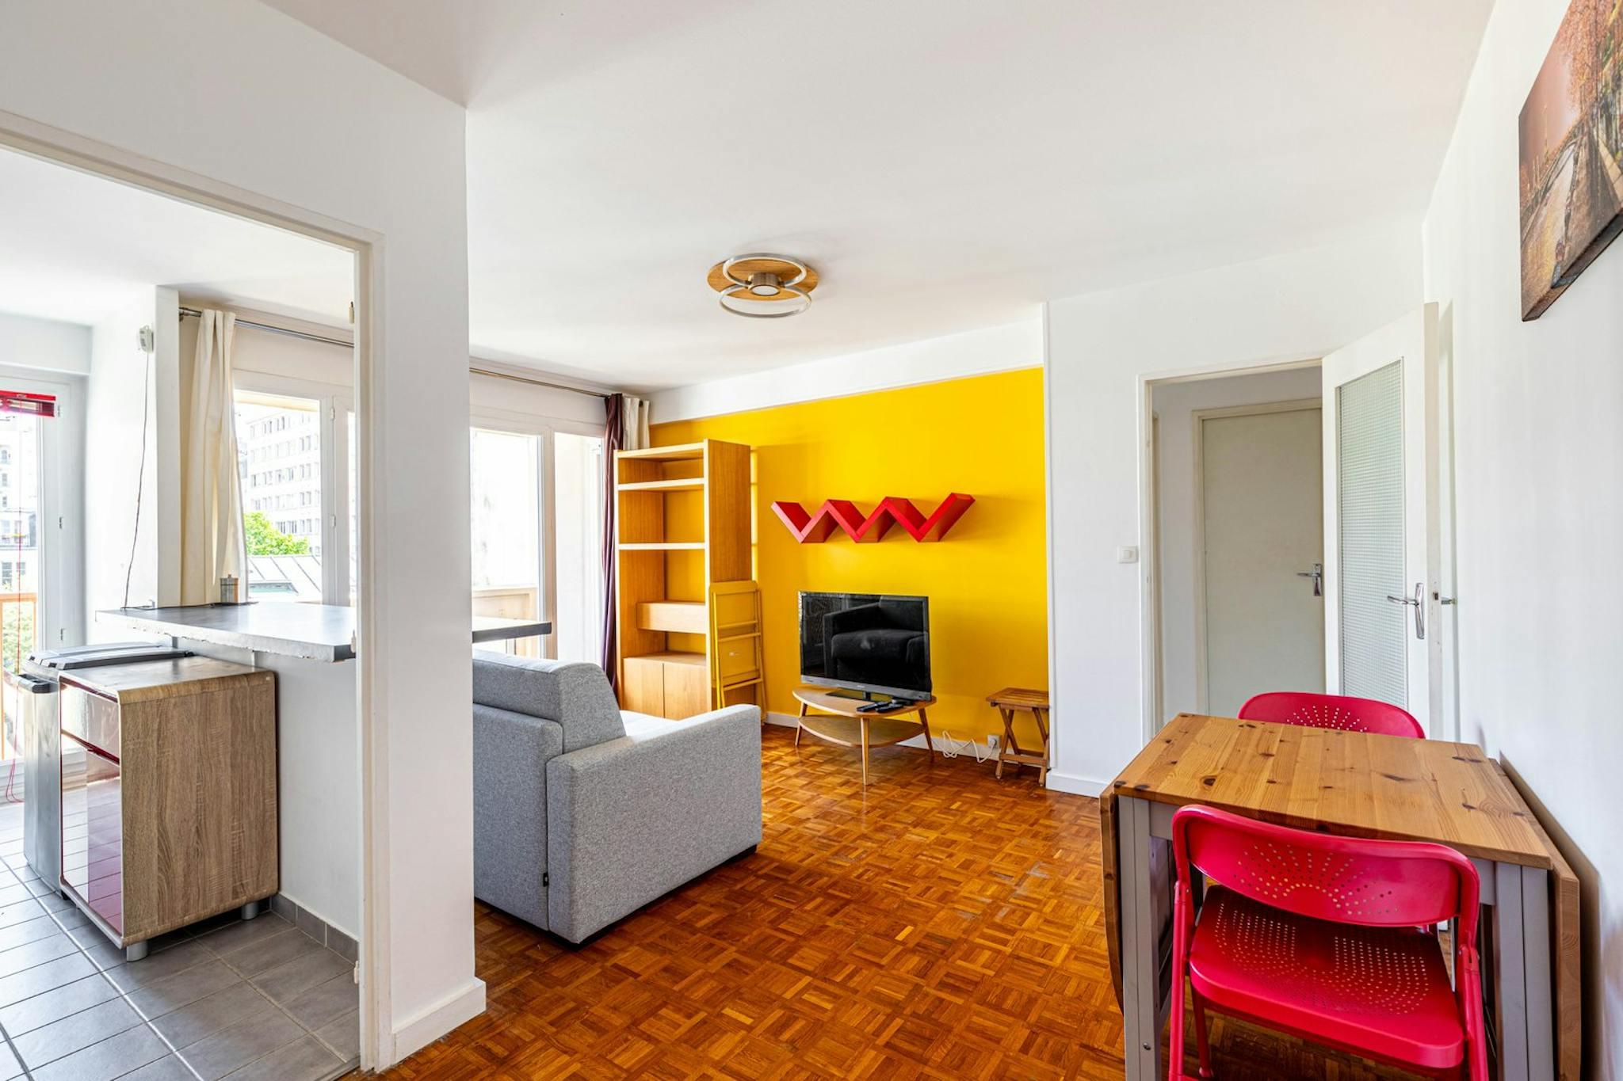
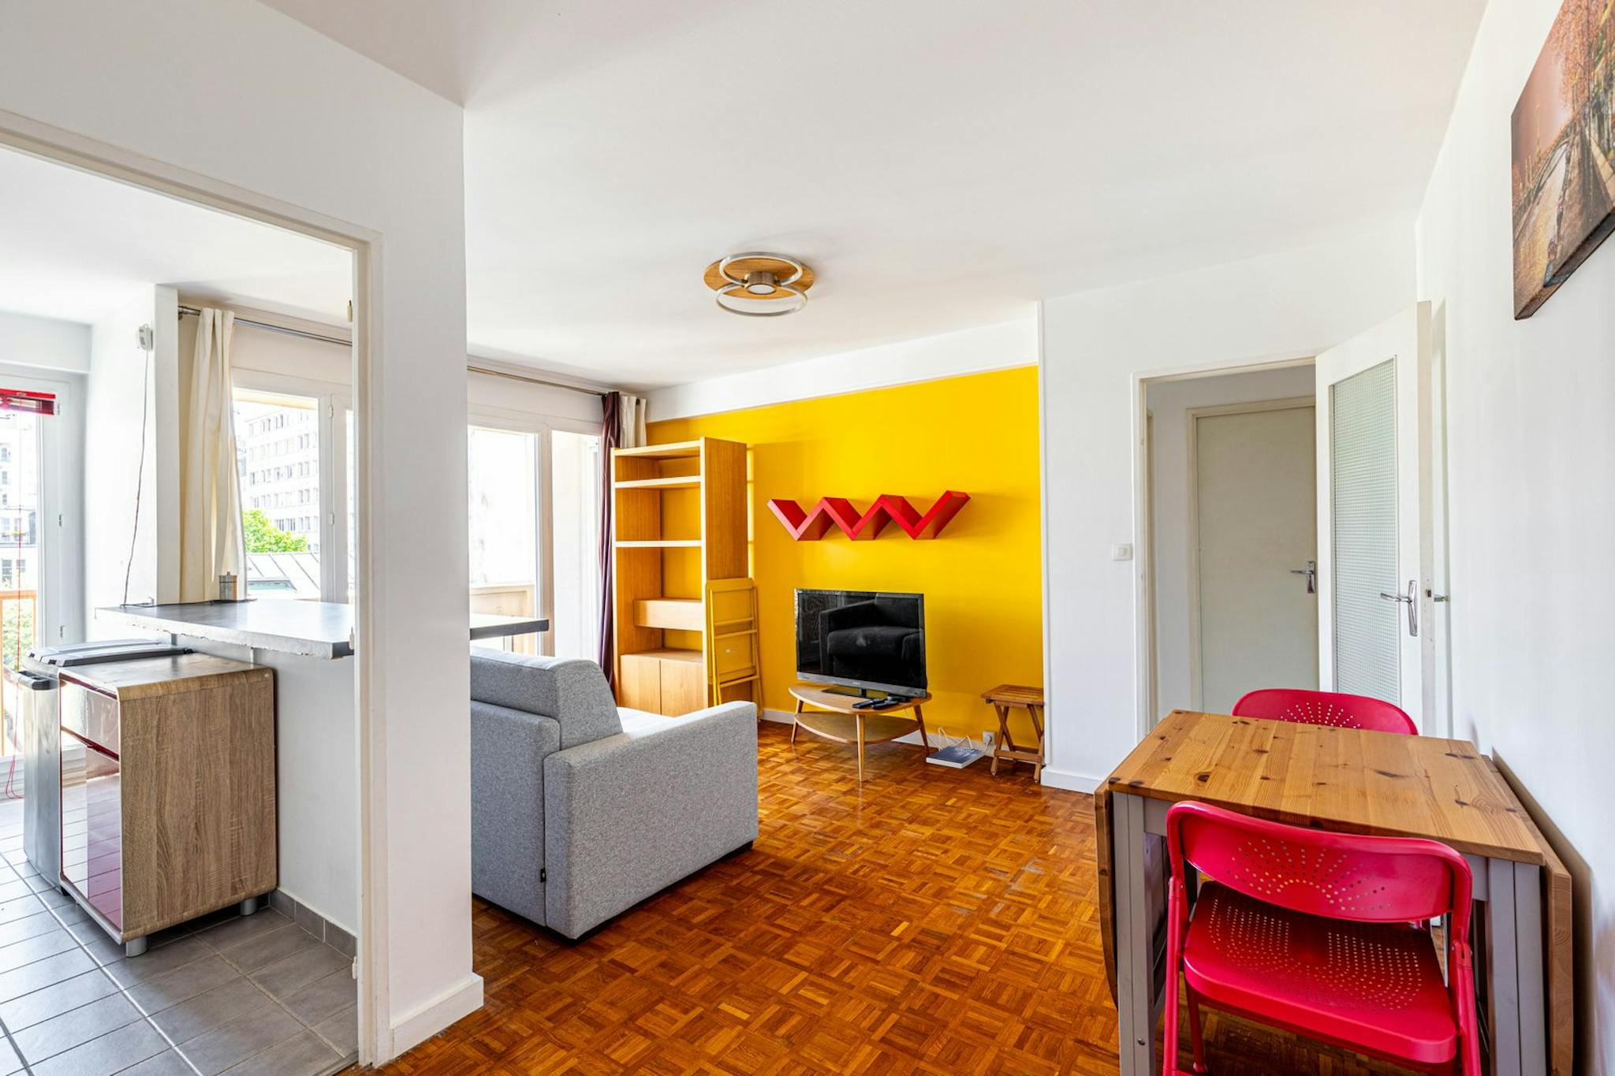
+ book (955, 755)
